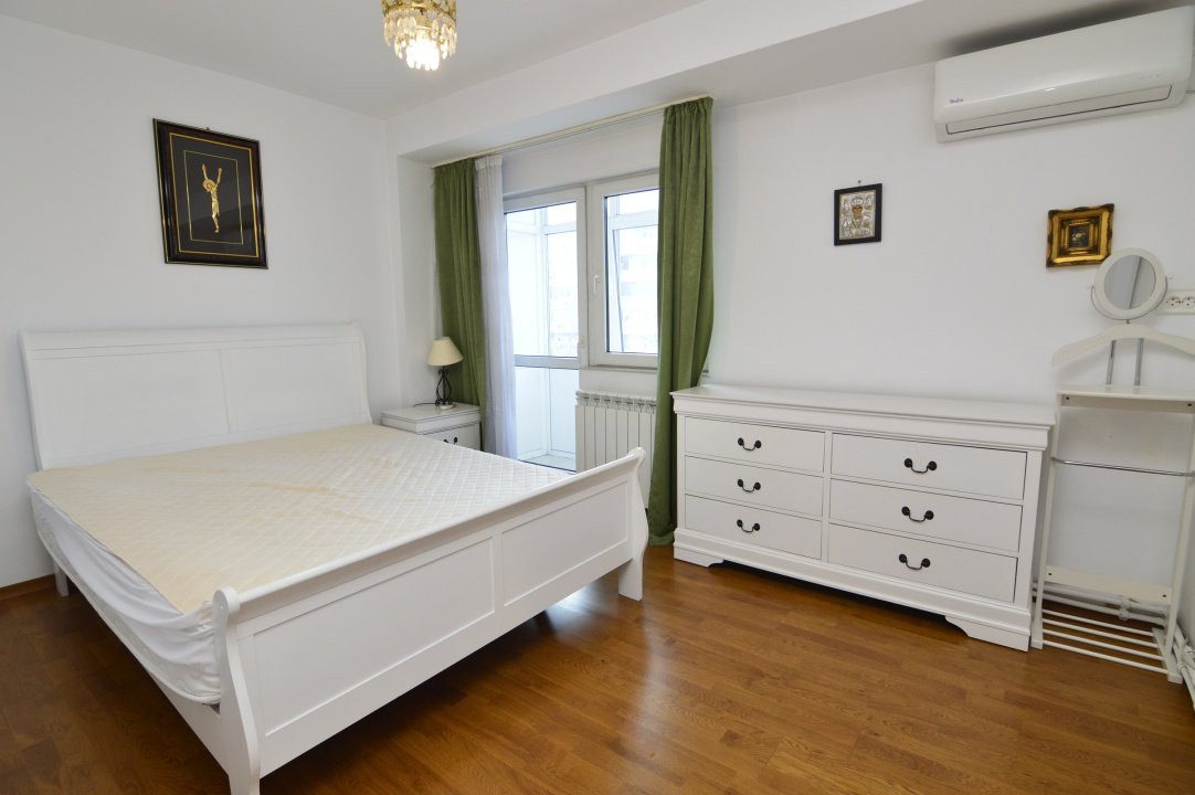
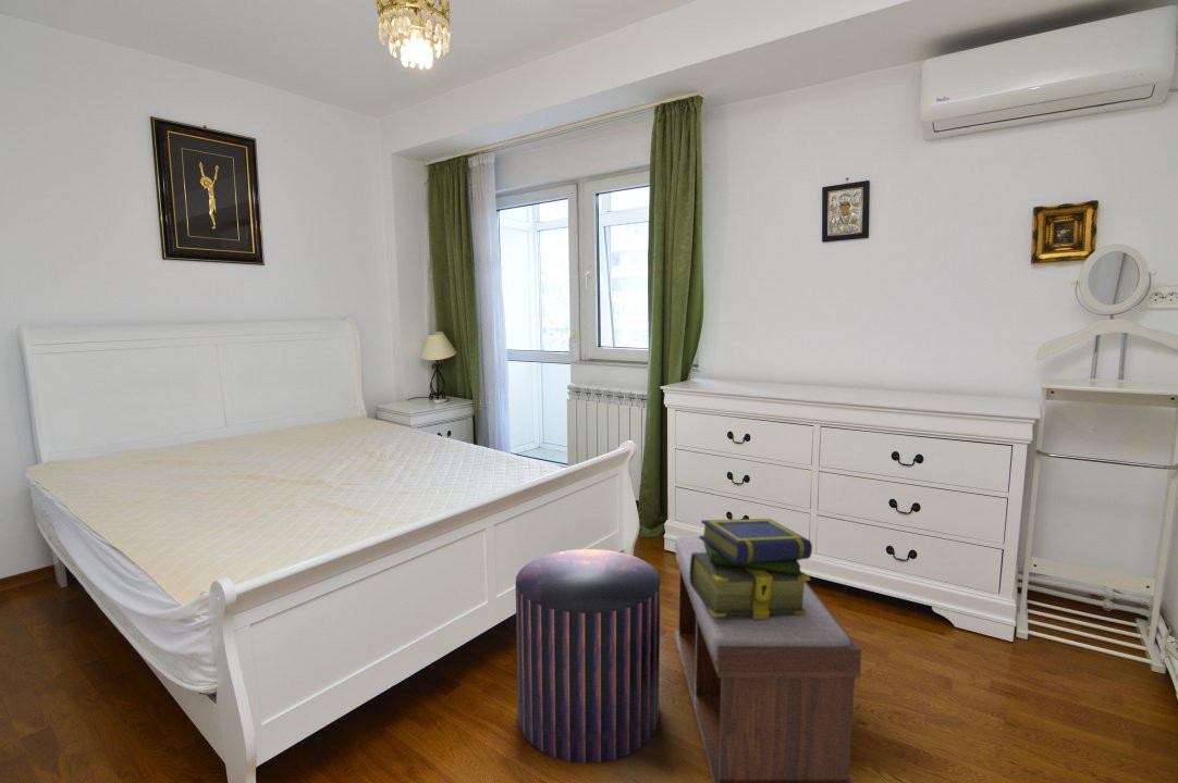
+ pouf (588, 645)
+ stack of books (749, 561)
+ bench (746, 644)
